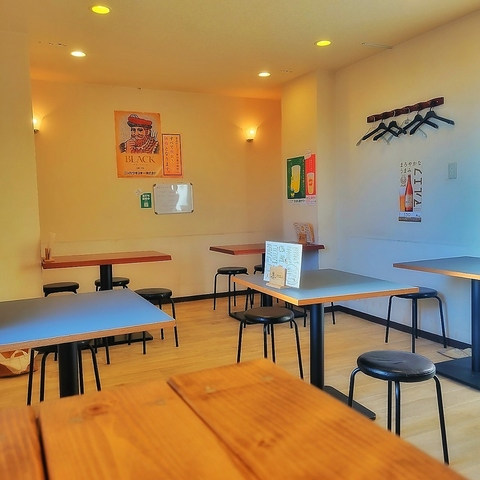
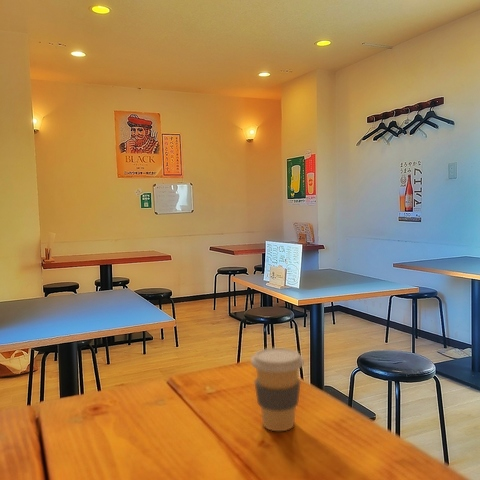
+ coffee cup (277, 389)
